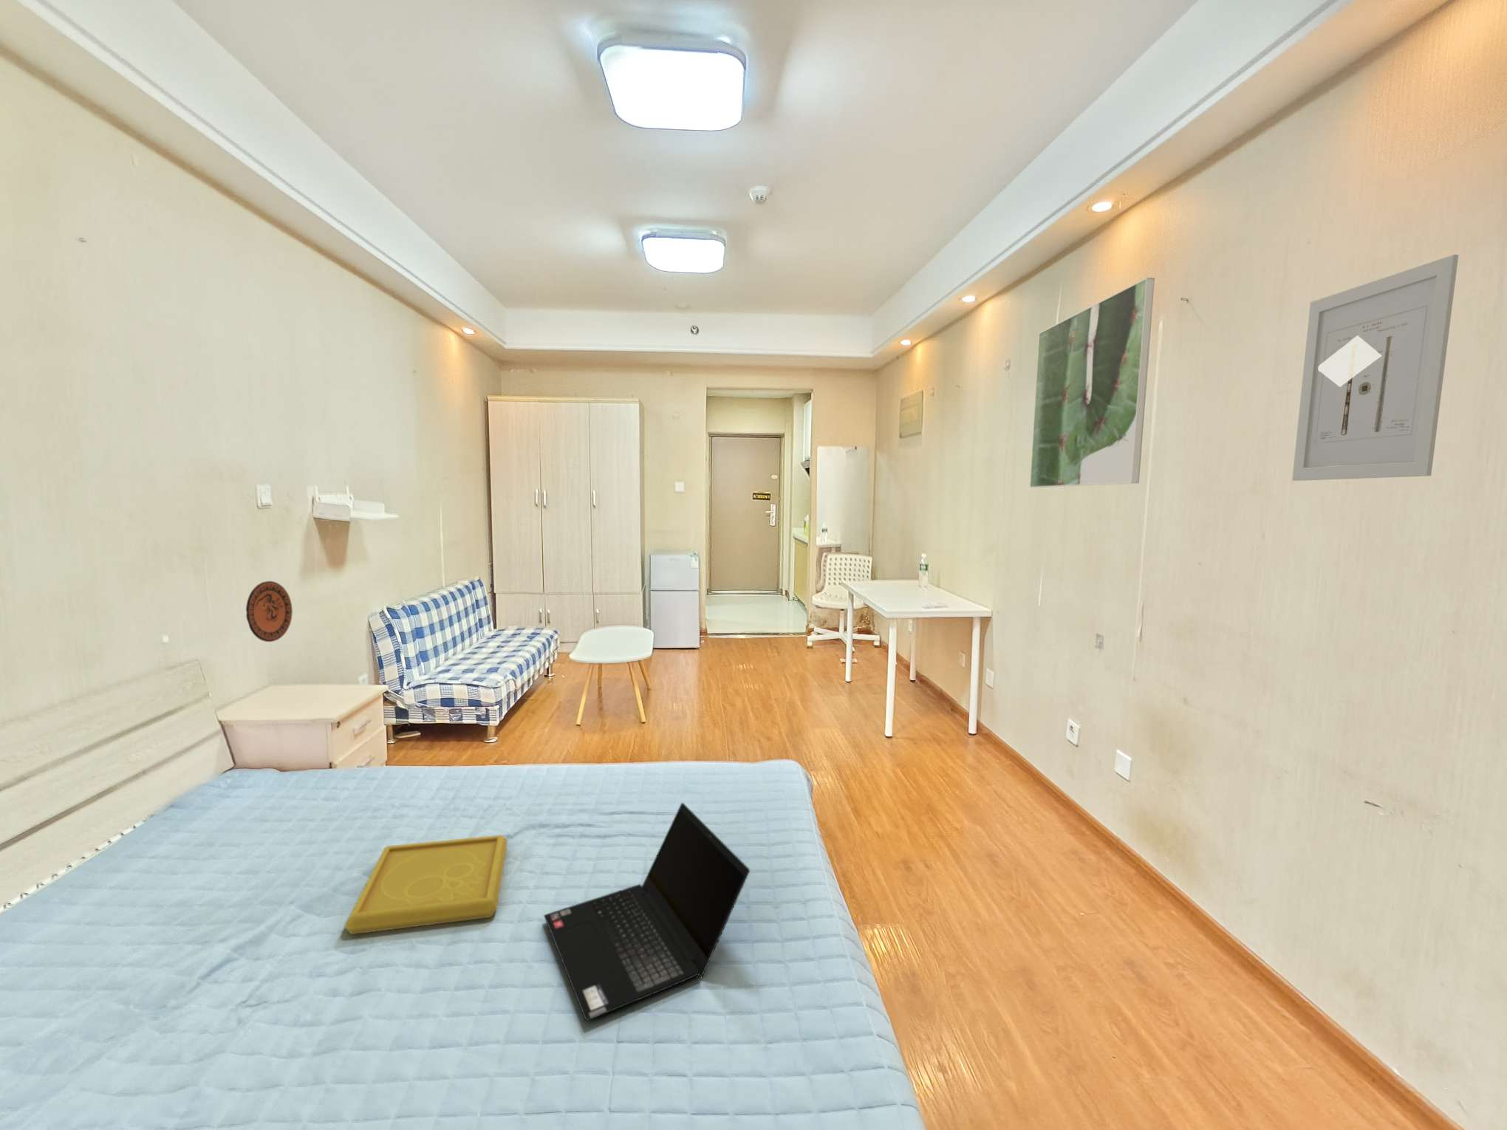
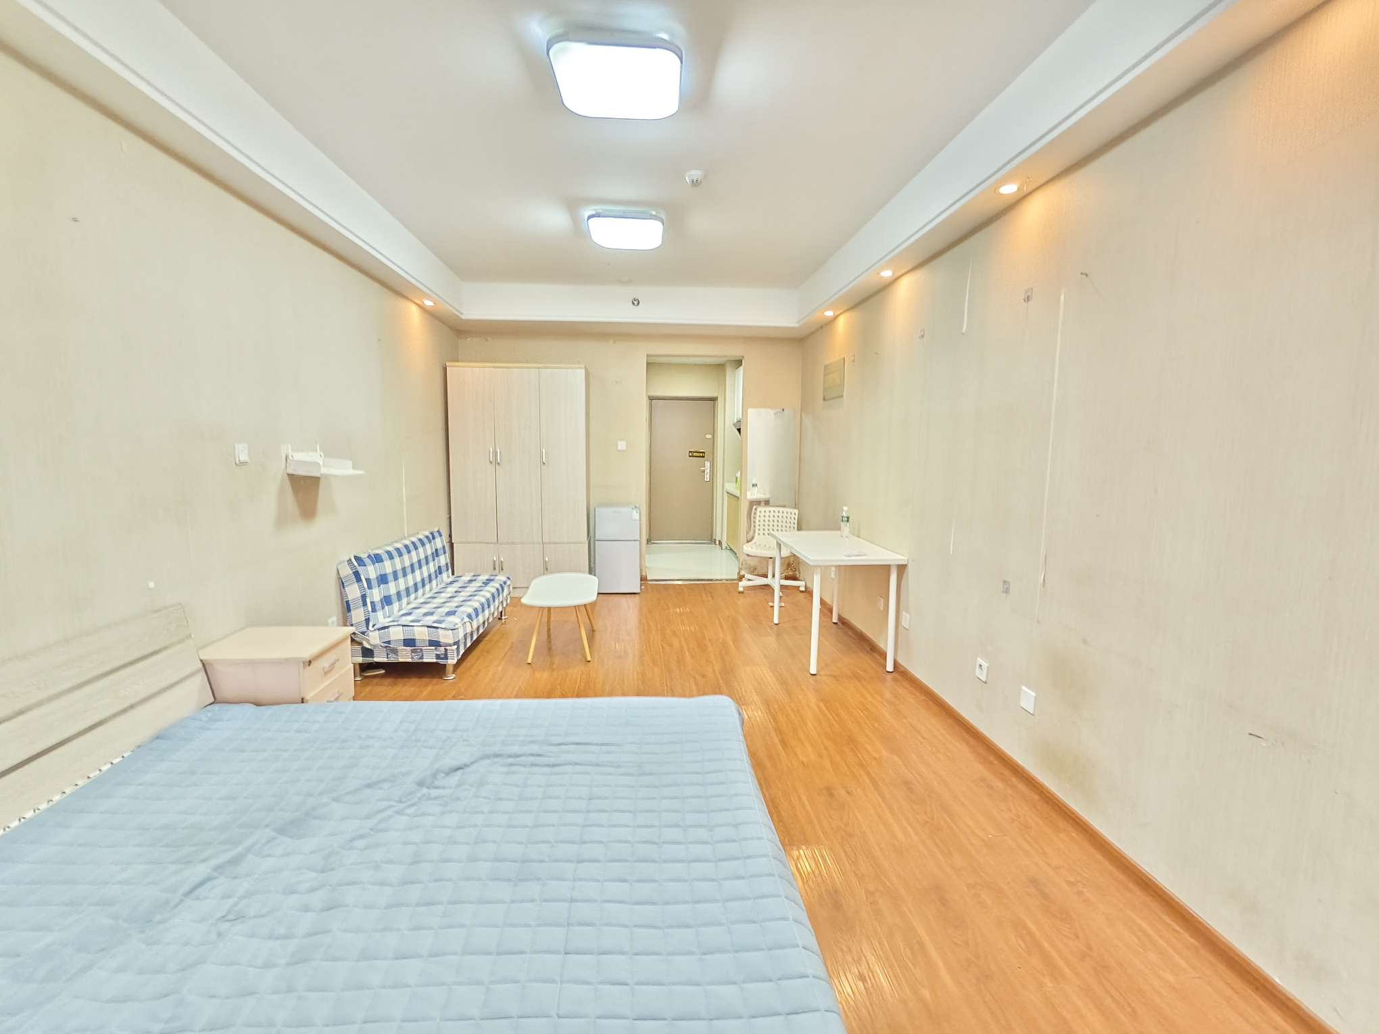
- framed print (1082, 398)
- laptop computer (642, 896)
- serving tray (435, 878)
- wall art (1365, 381)
- decorative plate (269, 611)
